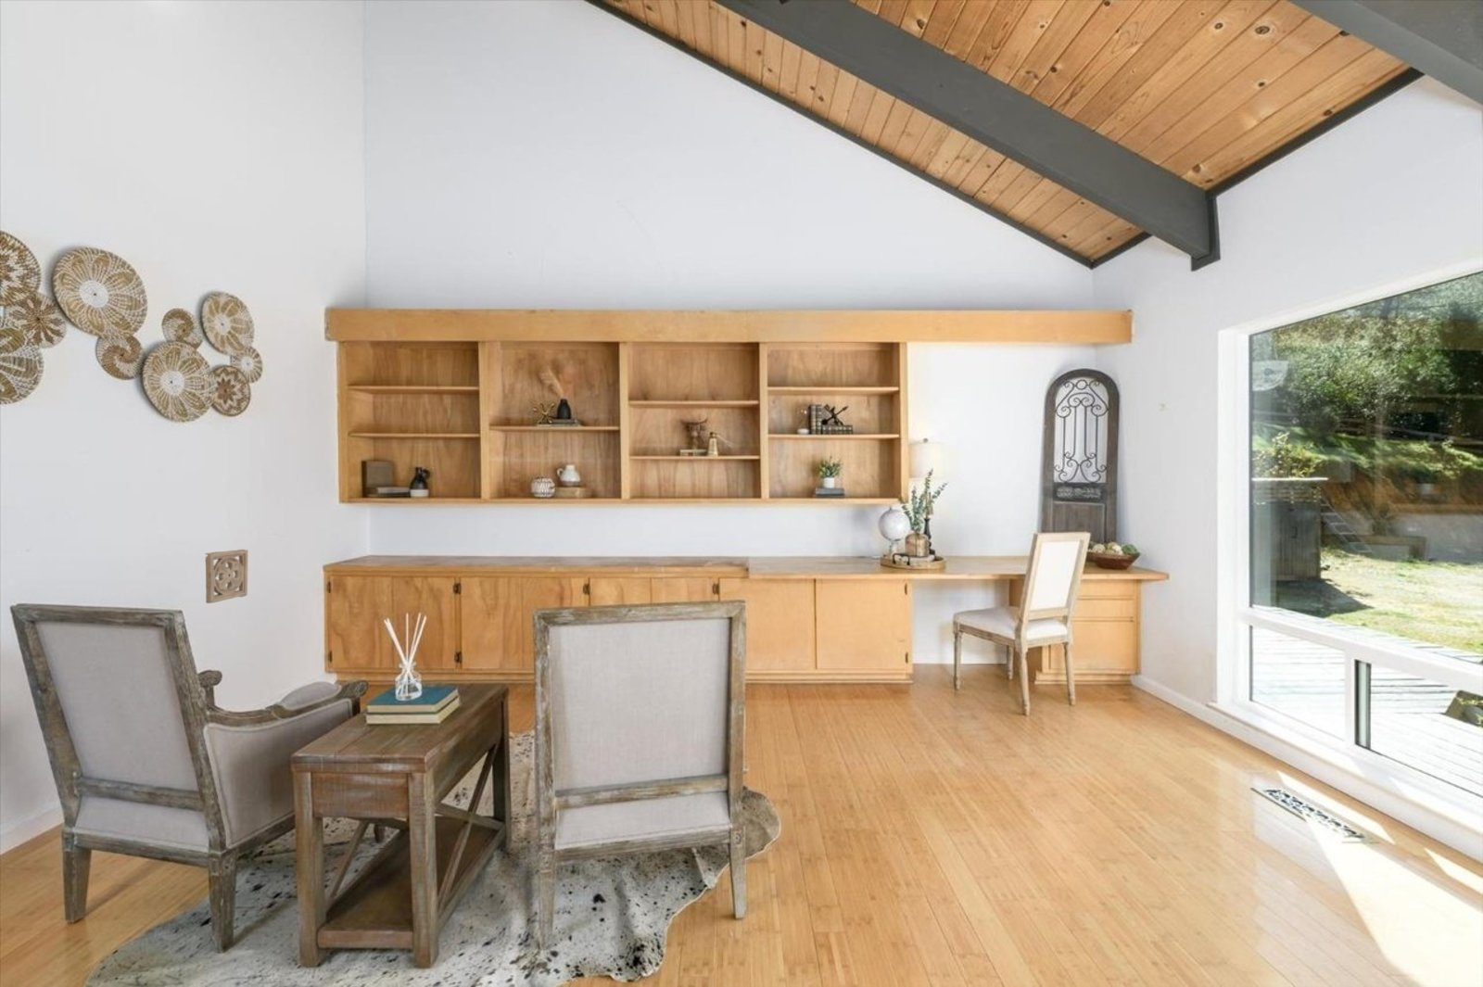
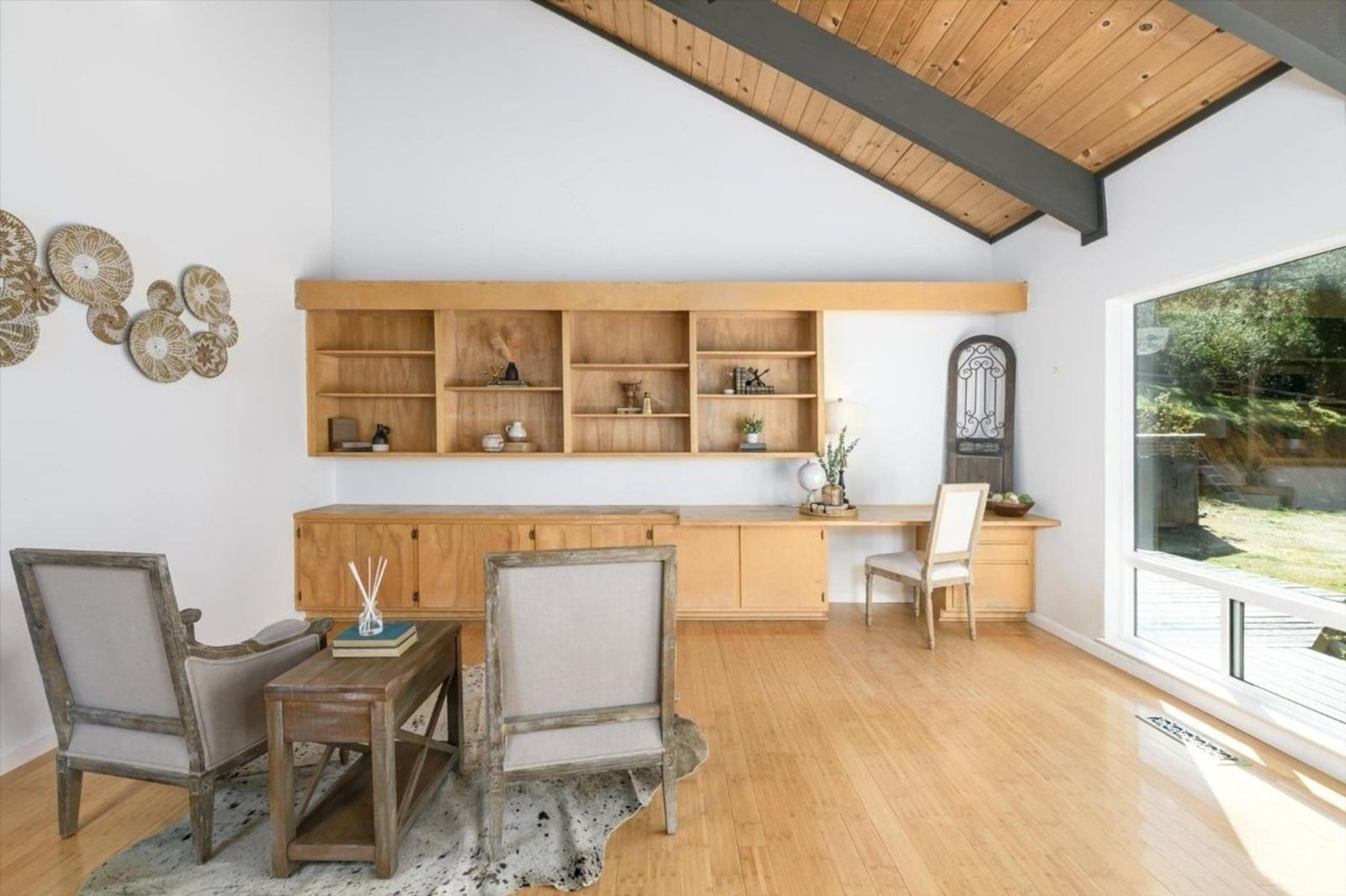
- wall ornament (227, 575)
